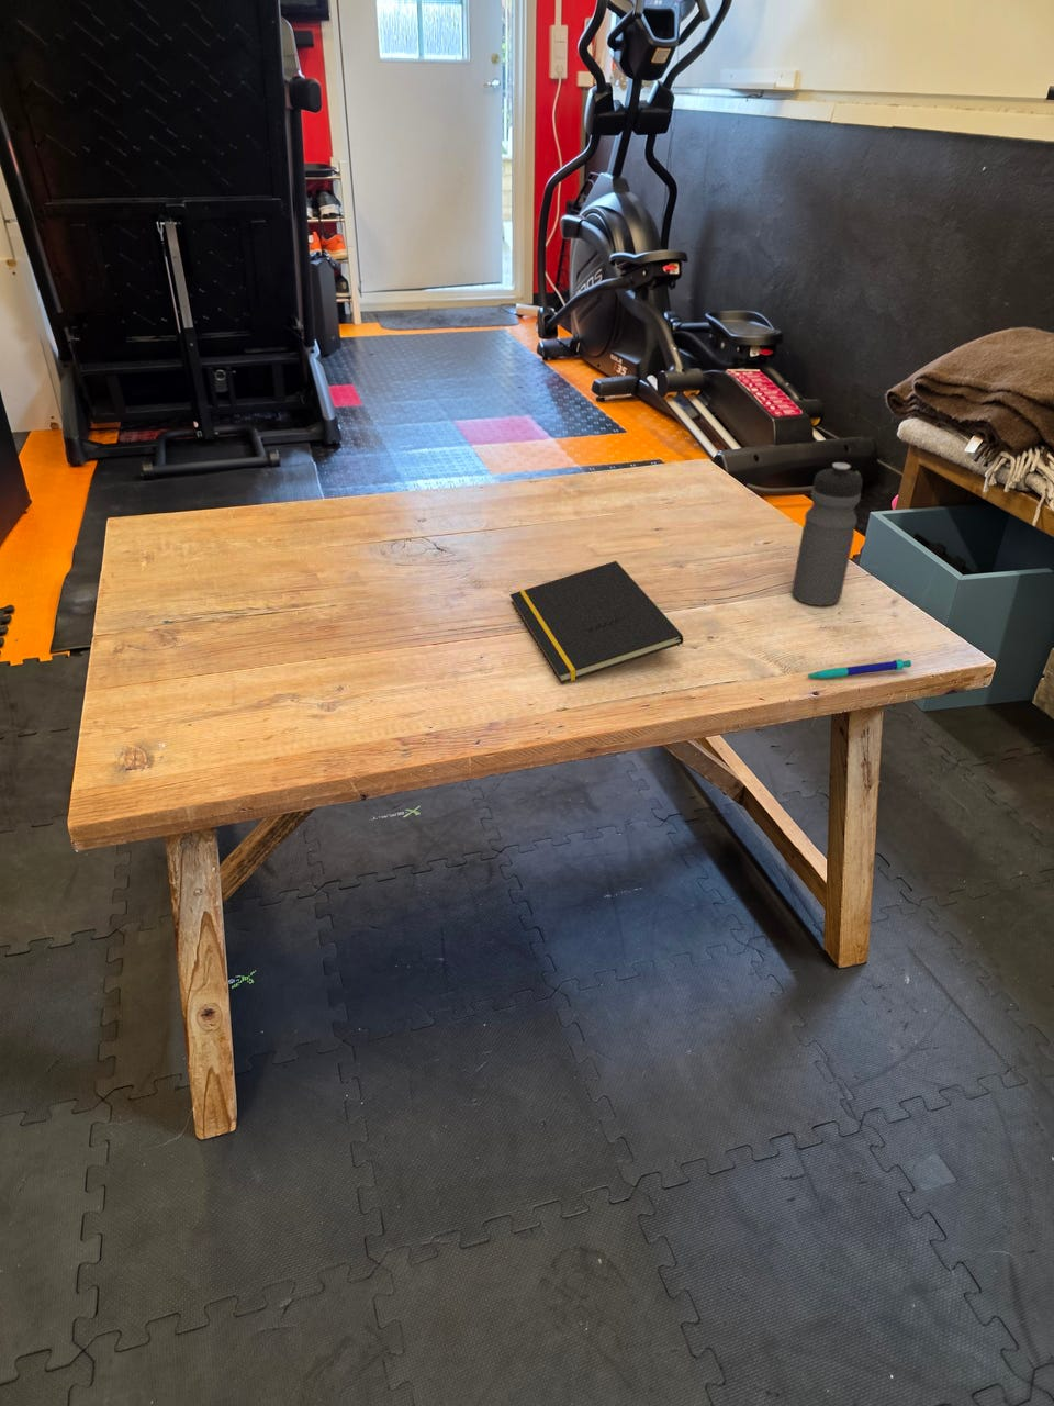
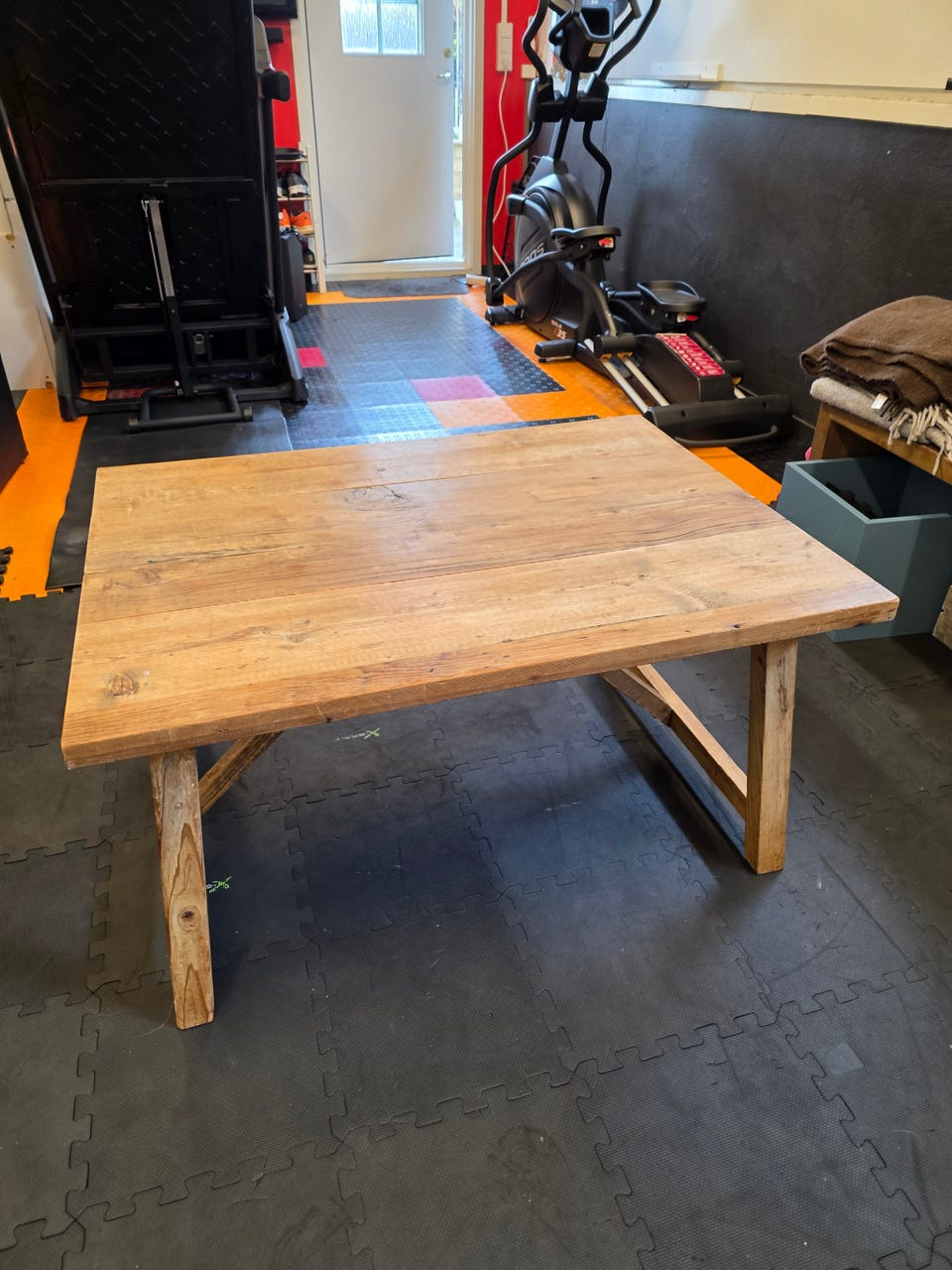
- water bottle (828, 533)
- pen (857, 668)
- notepad (591, 618)
